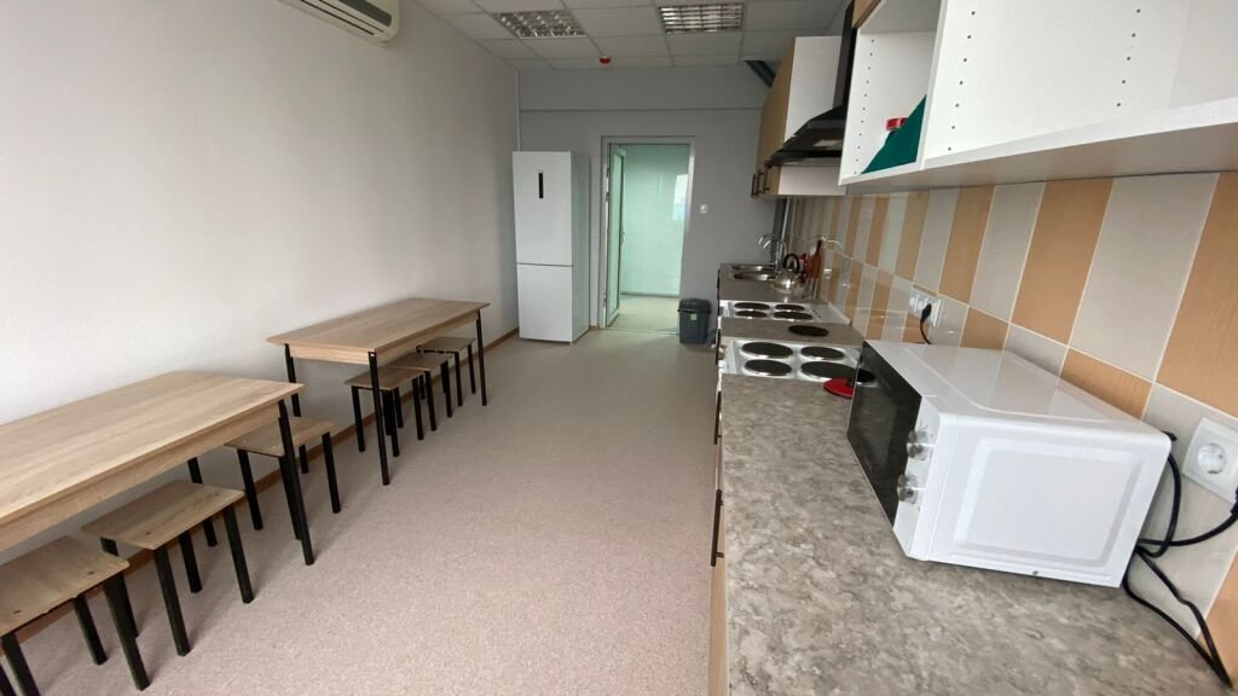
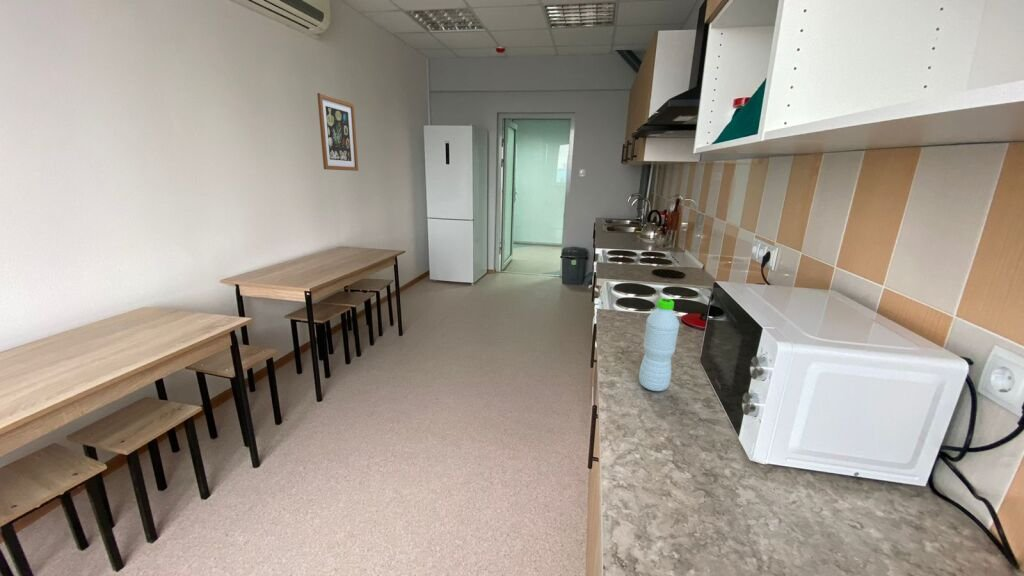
+ wall art (339, 135)
+ water bottle (659, 344)
